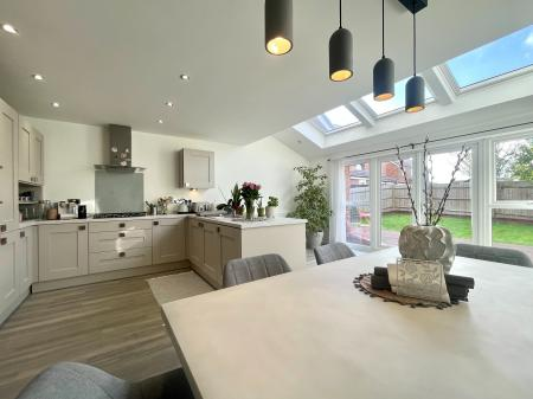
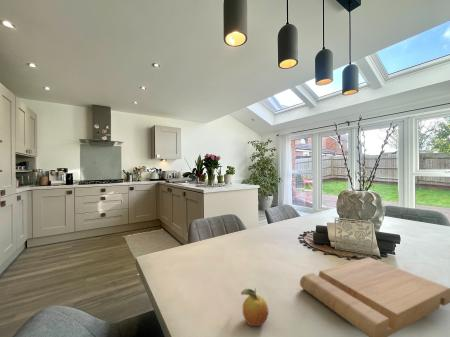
+ cutting board (372, 288)
+ fruit (251, 300)
